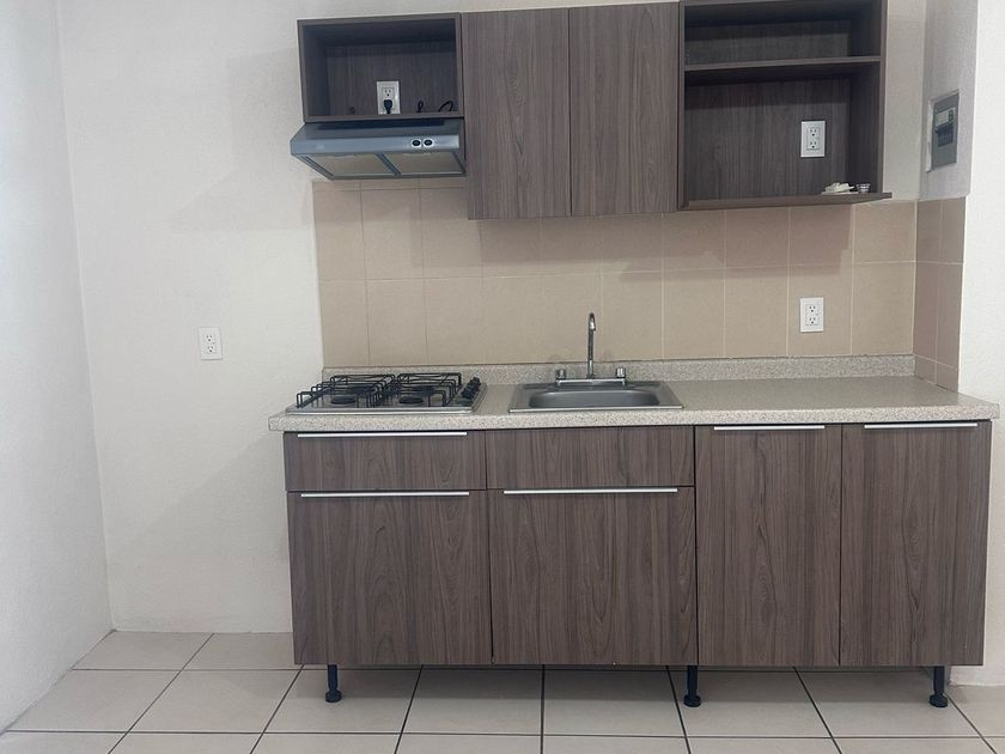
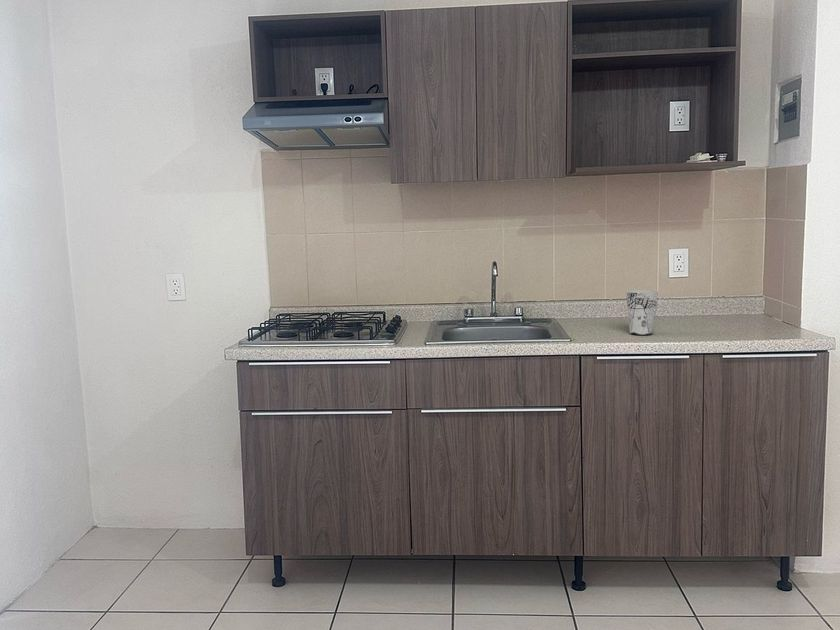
+ cup (641, 312)
